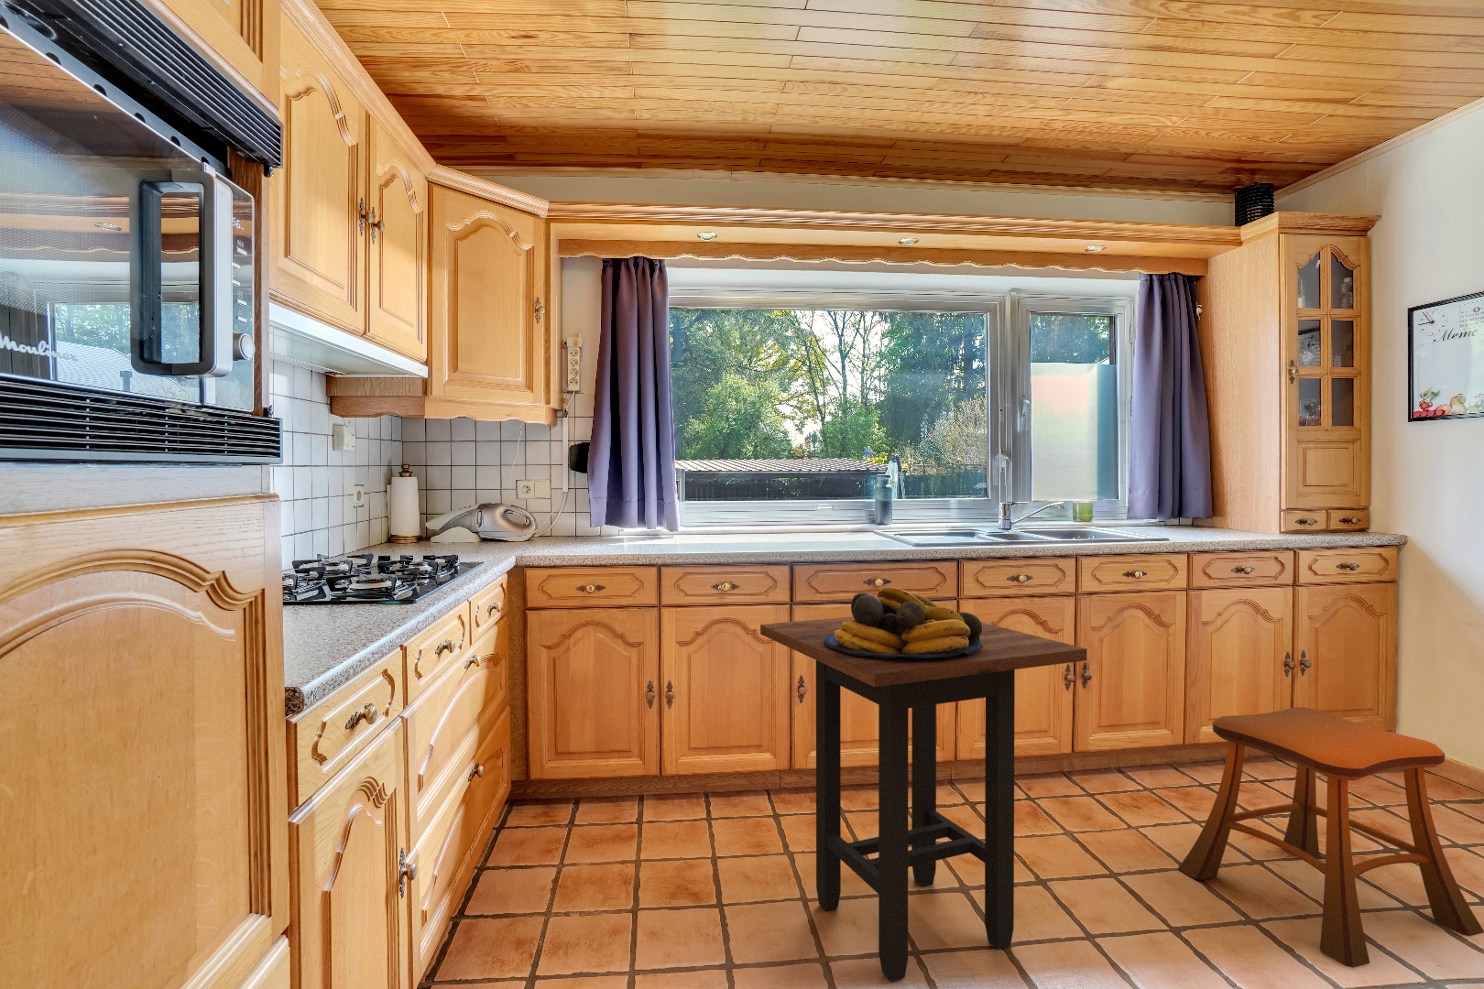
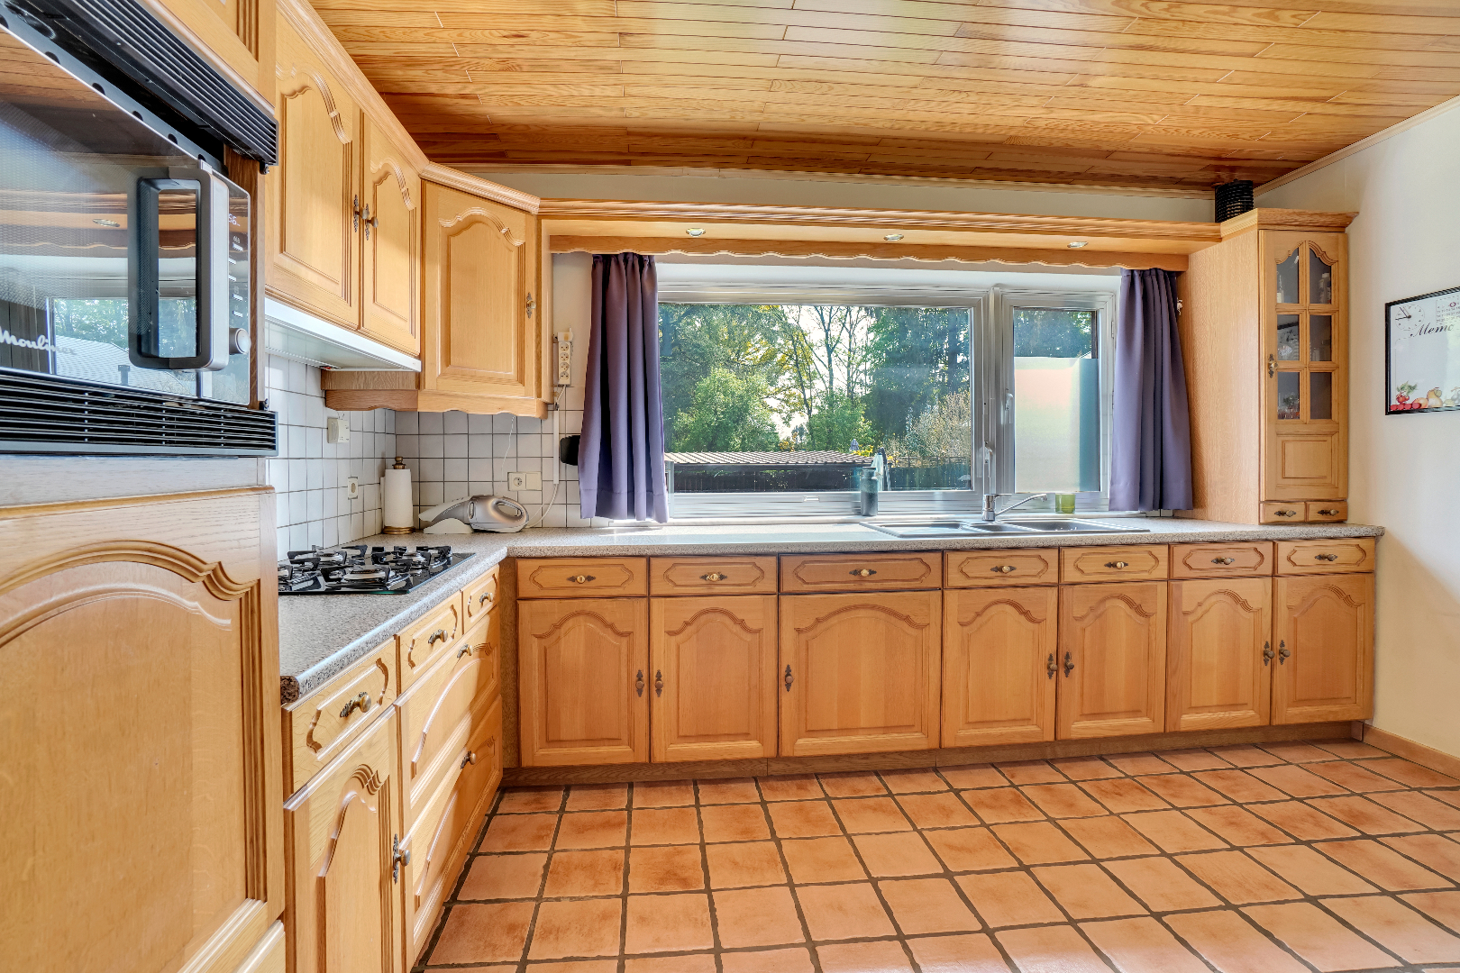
- stool (1319, 815)
- fruit bowl (901, 616)
- side table (911, 780)
